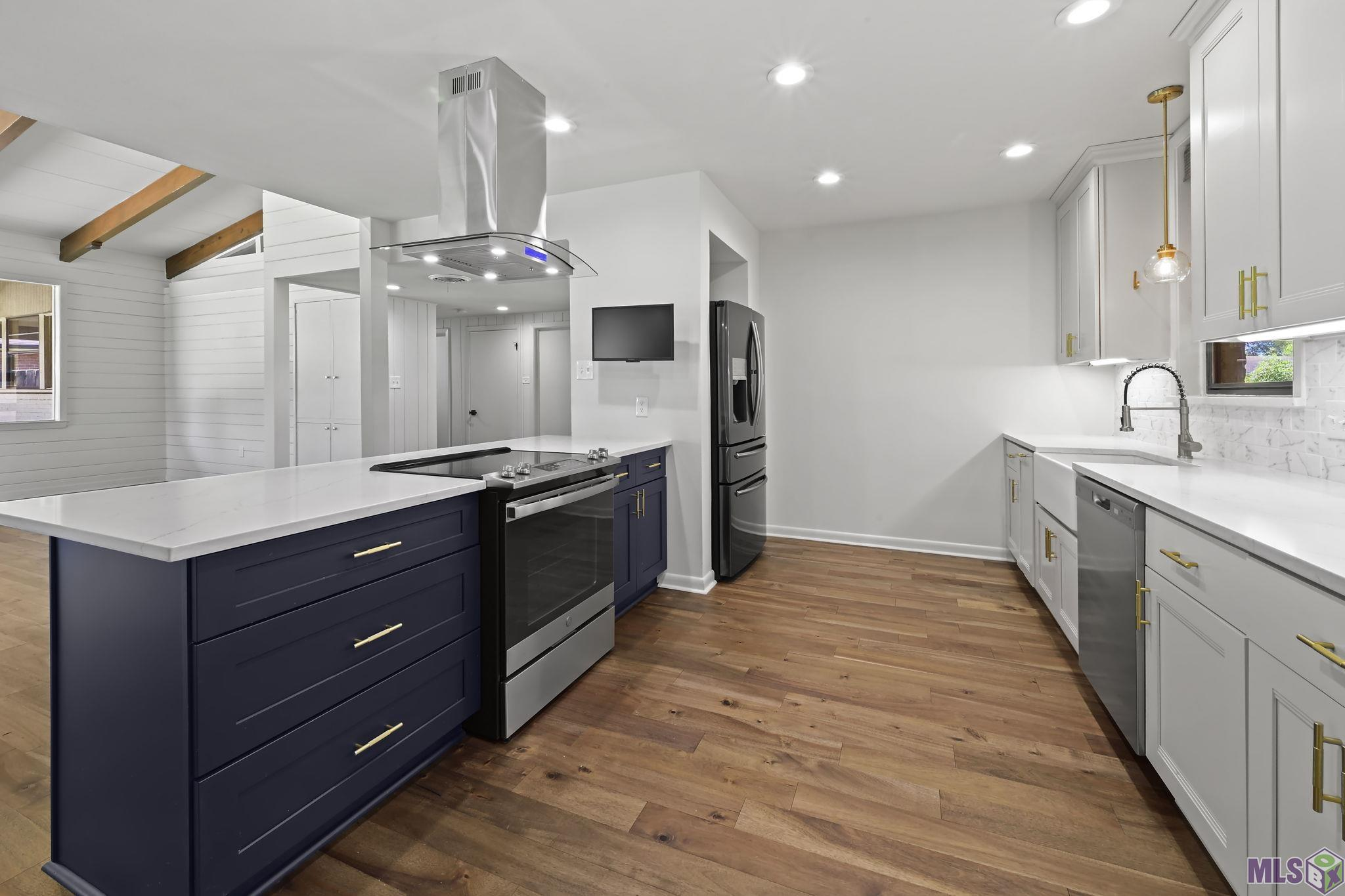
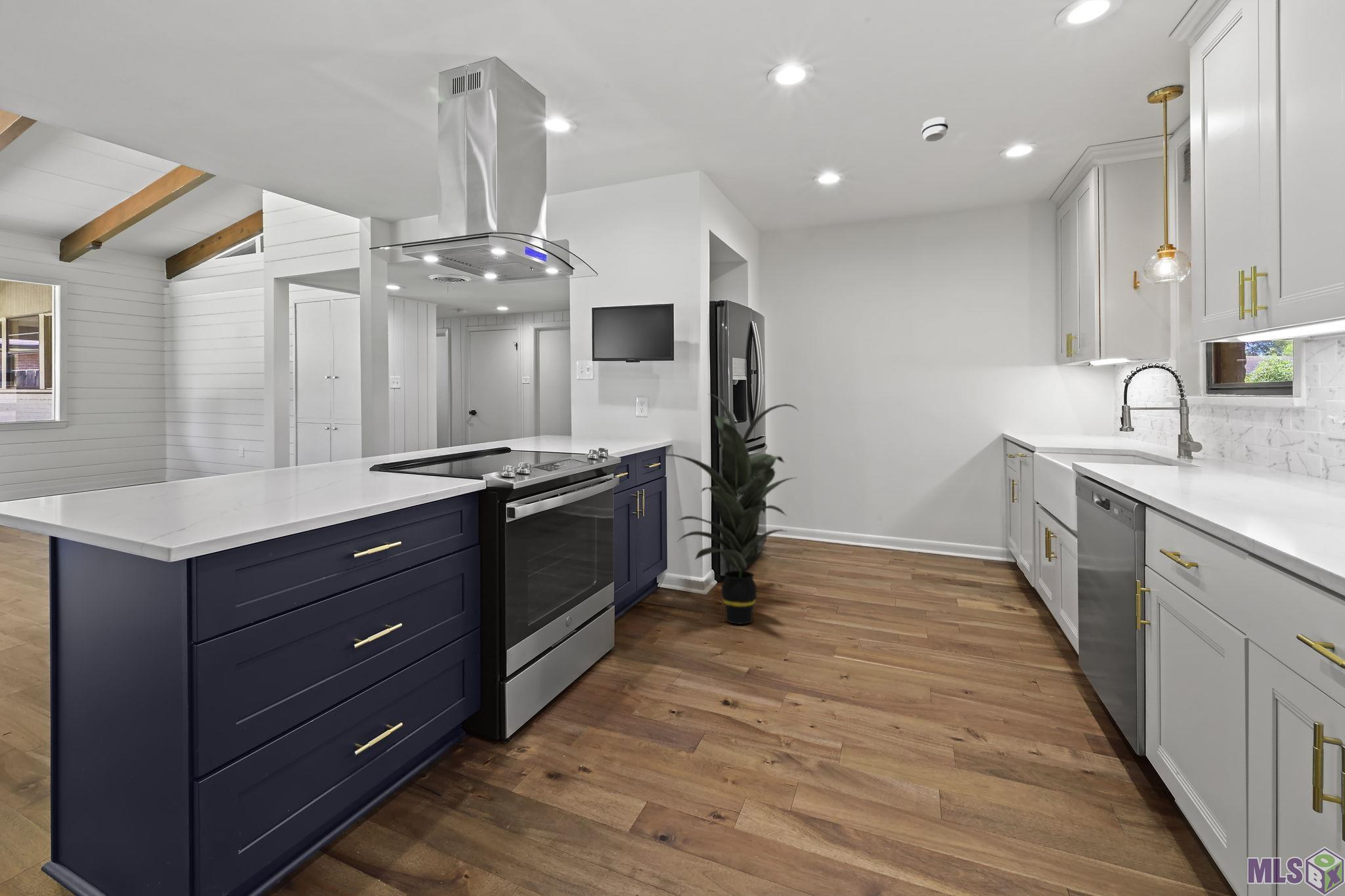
+ smoke detector (935, 130)
+ indoor plant (733, 505)
